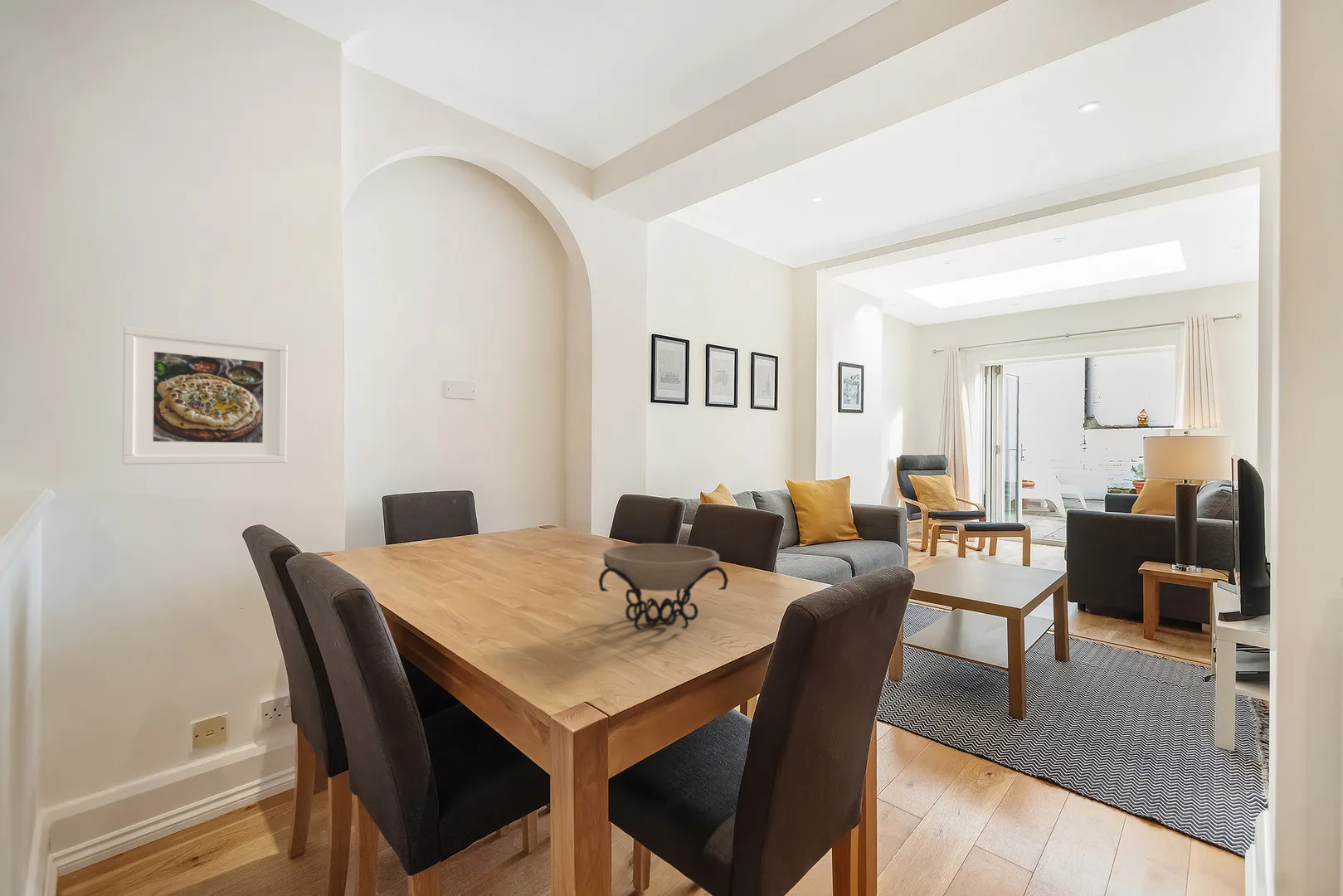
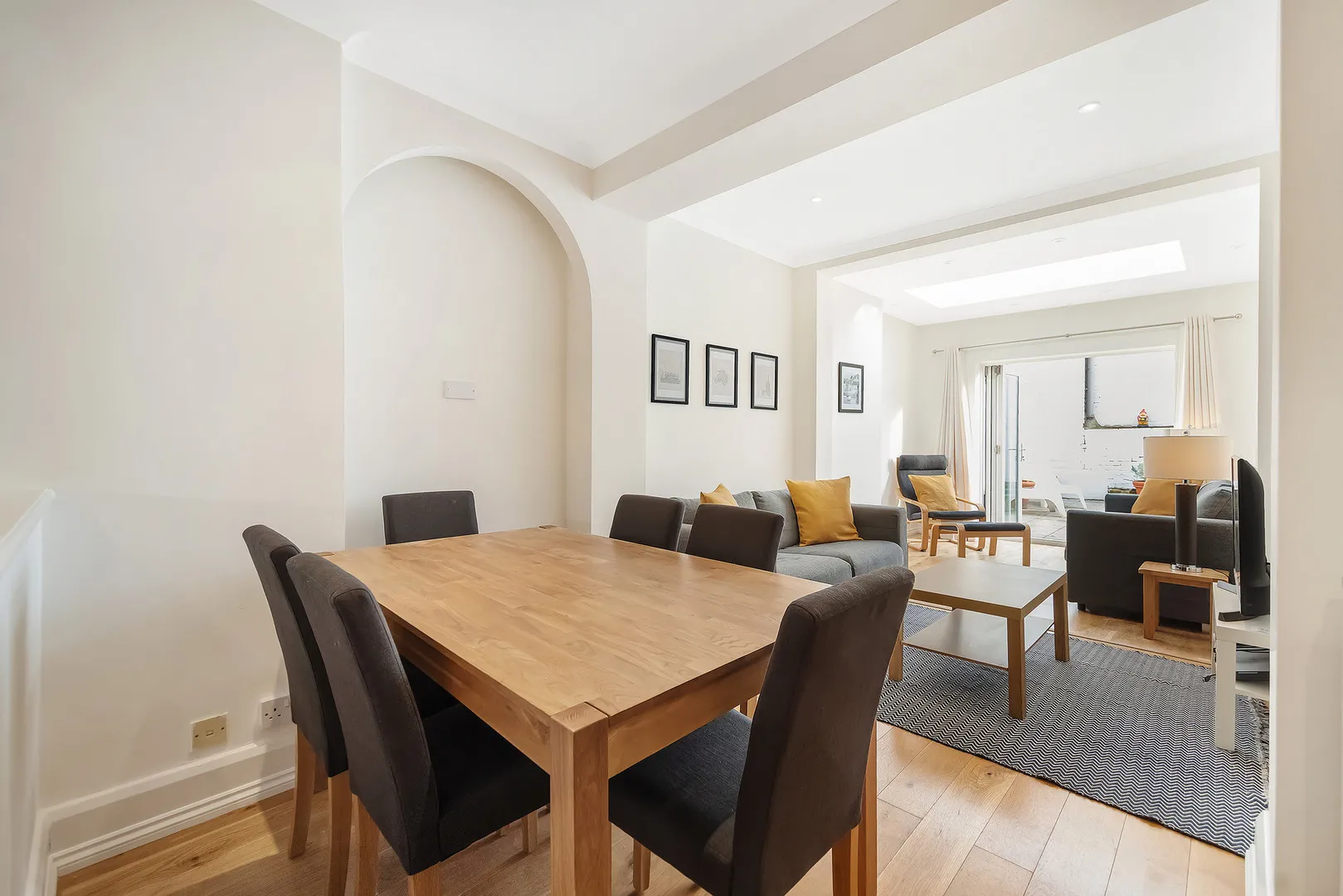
- decorative bowl (659, 587)
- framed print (211, 399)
